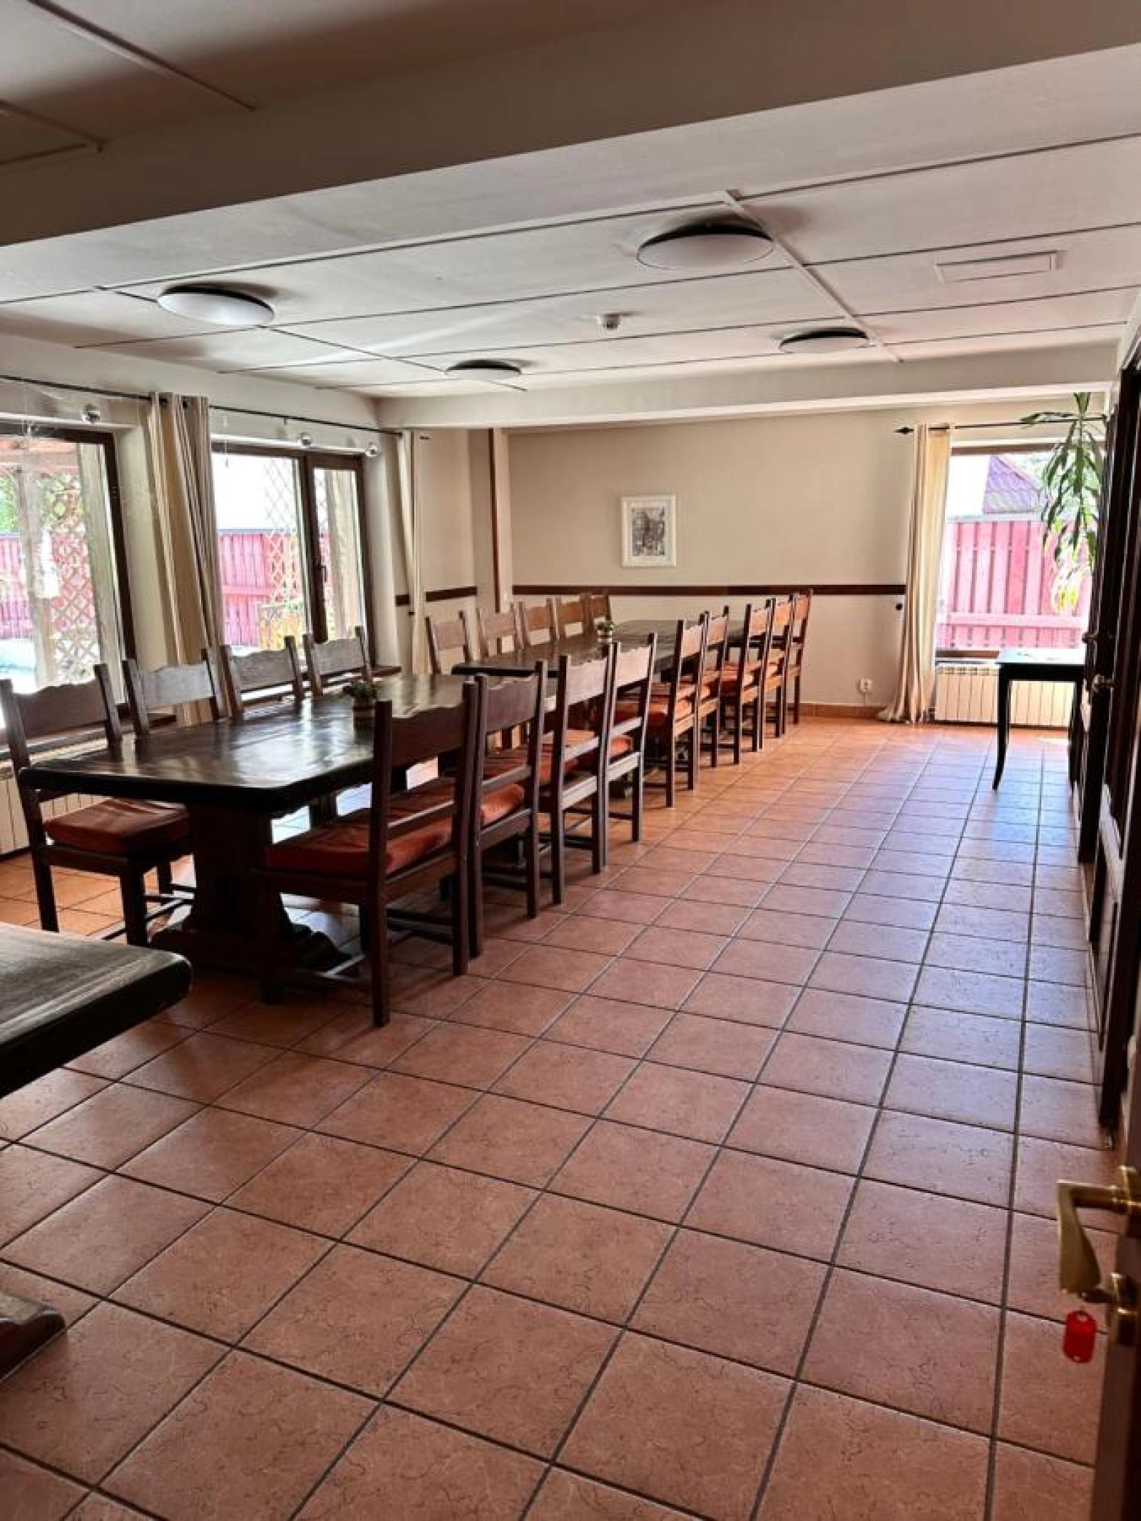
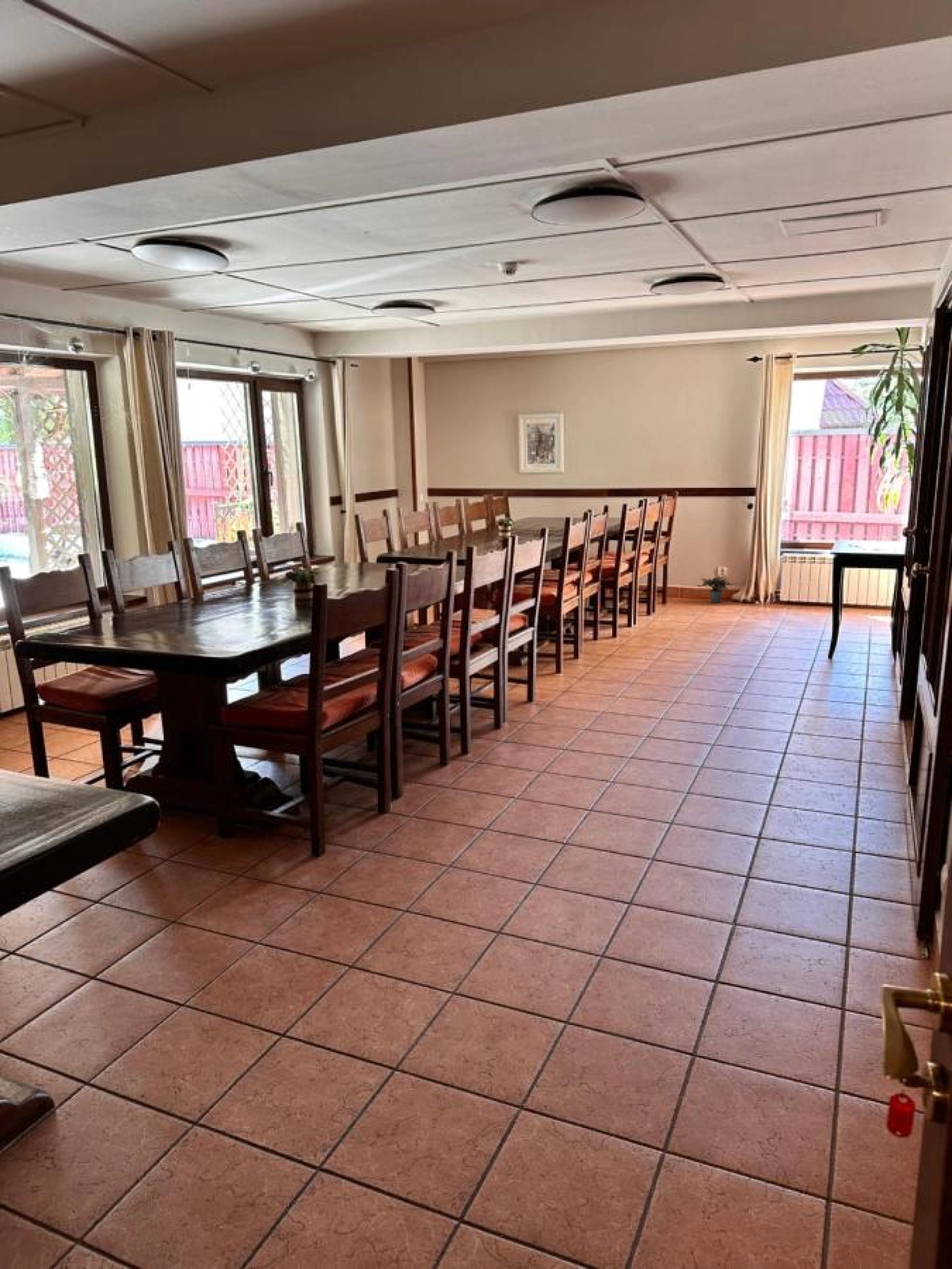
+ potted plant (716, 589)
